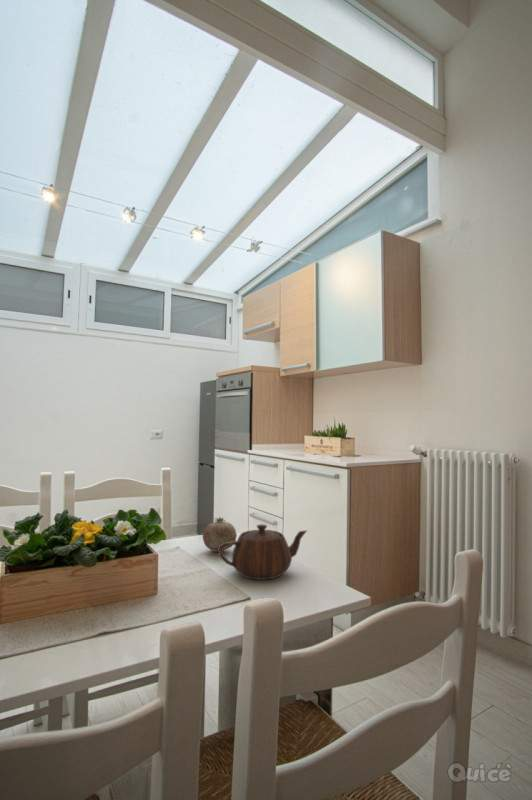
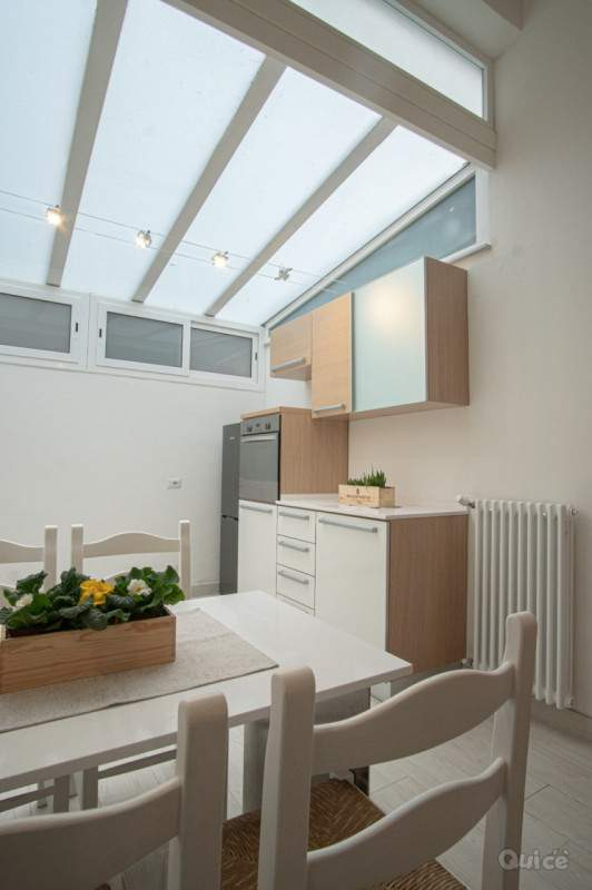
- teapot (264, 548)
- fruit (219, 534)
